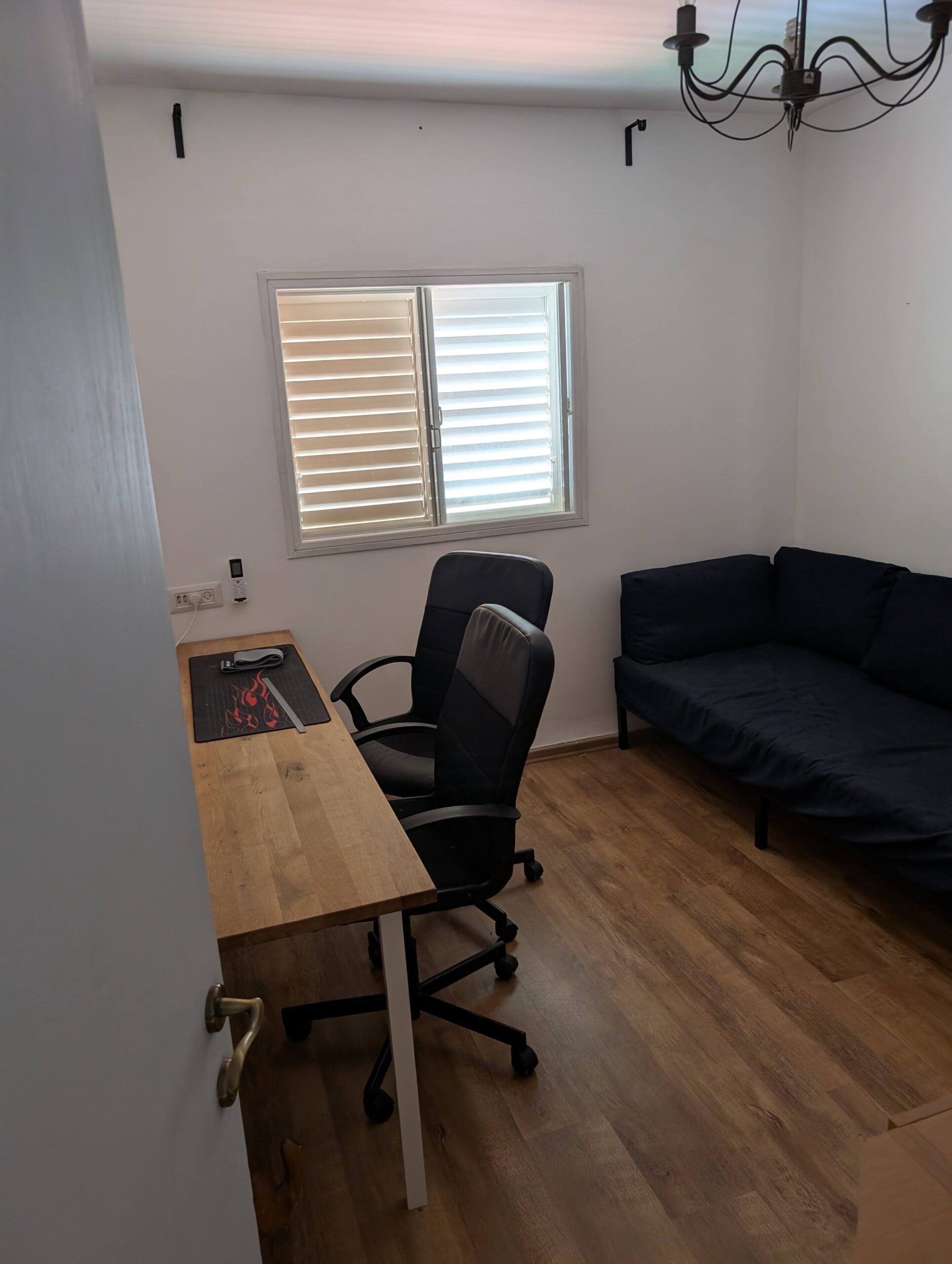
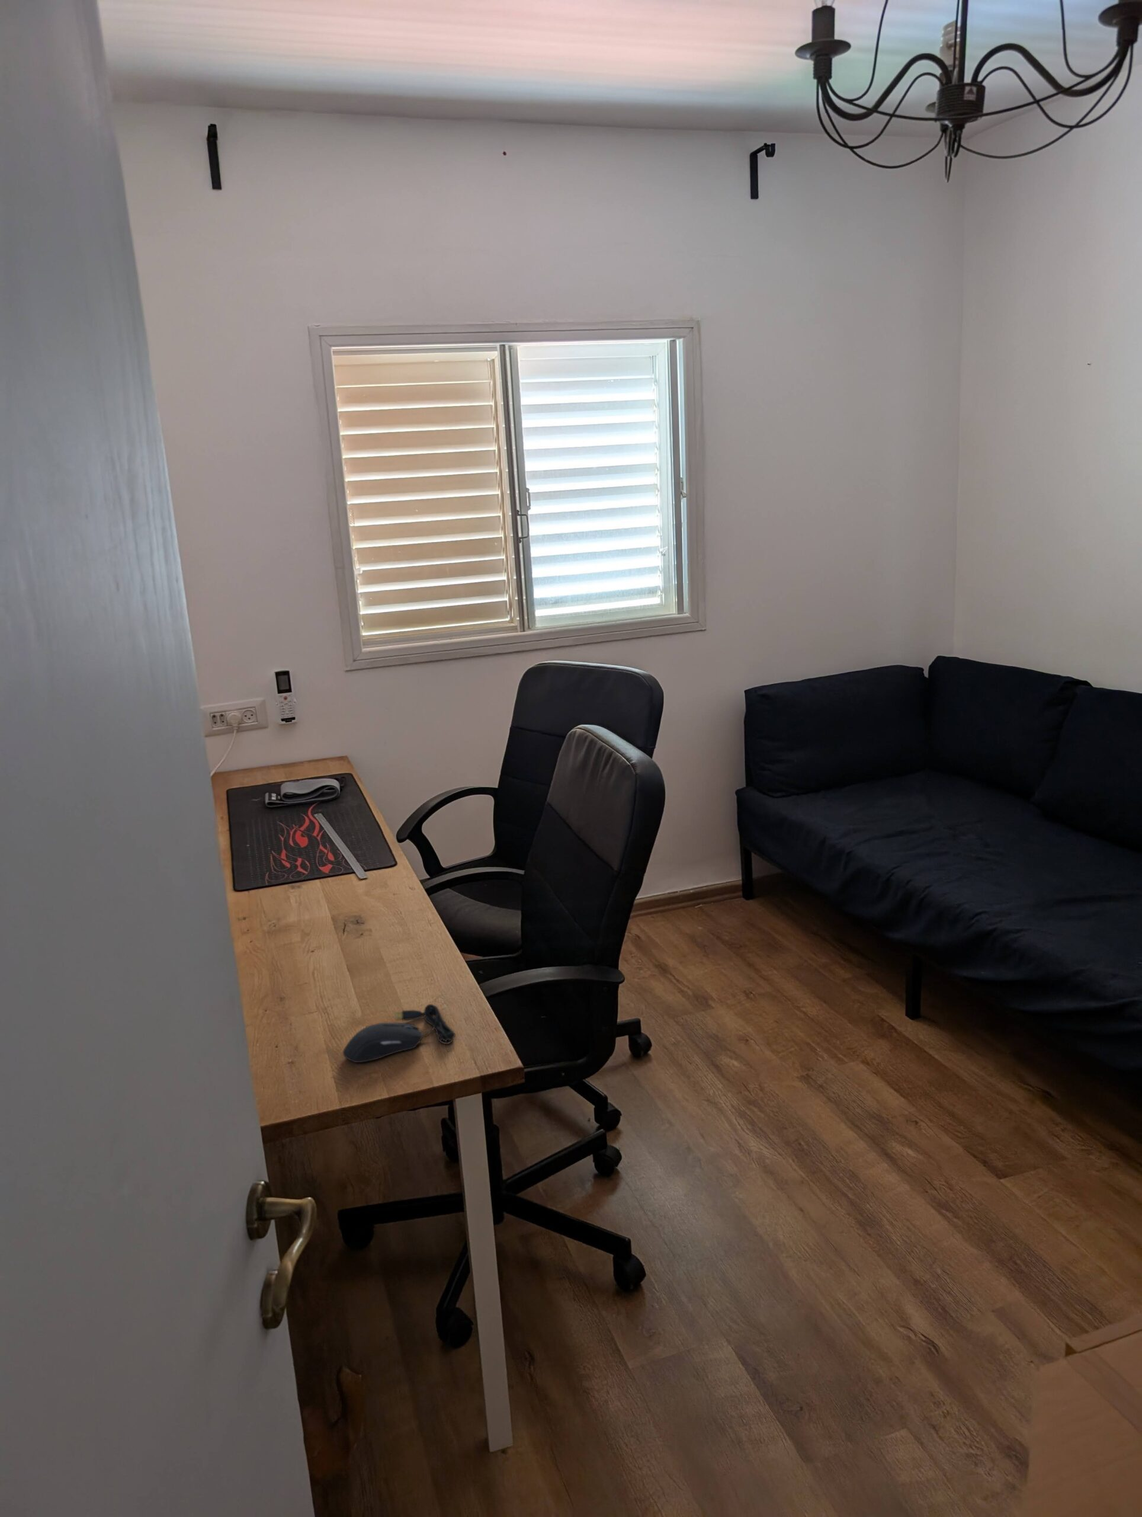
+ computer mouse (395, 1026)
